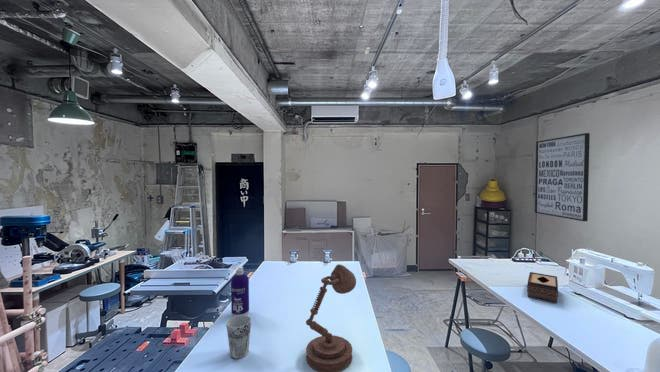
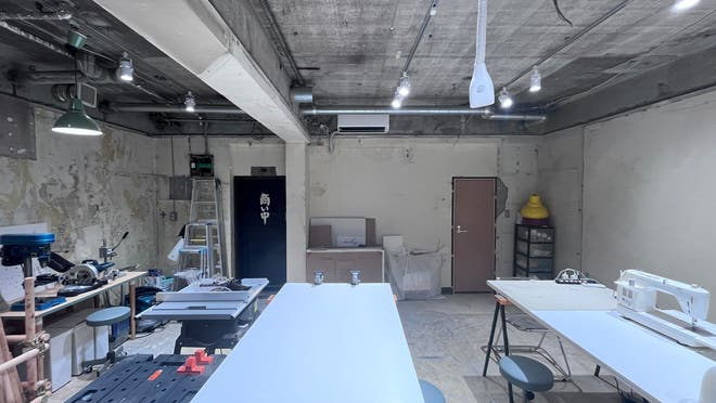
- cup (239, 337)
- tissue box (542, 286)
- desk lamp (319, 307)
- spray bottle (240, 290)
- wall art (559, 177)
